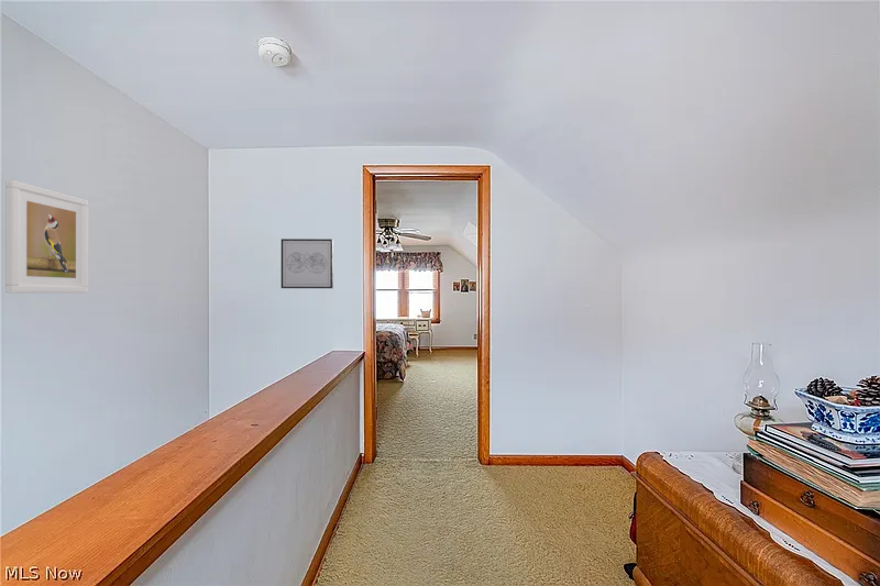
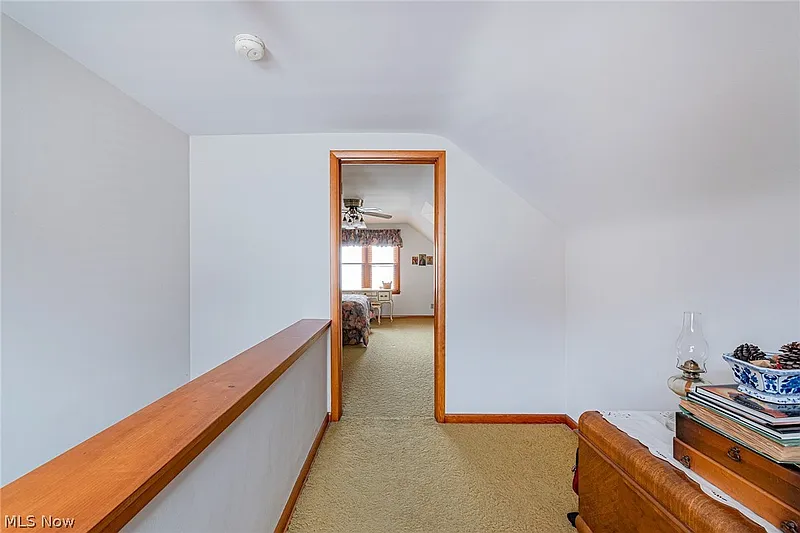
- wall art (307, 263)
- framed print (51, 242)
